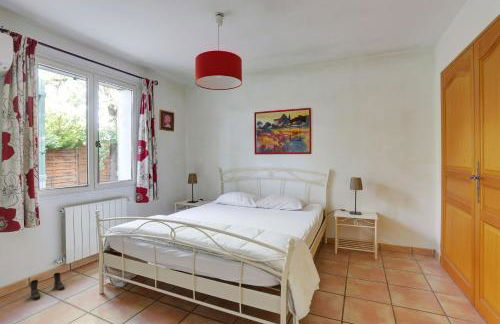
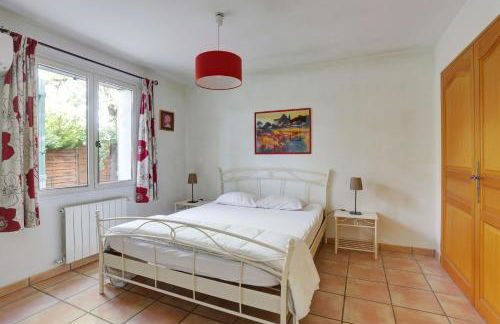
- boots (54, 285)
